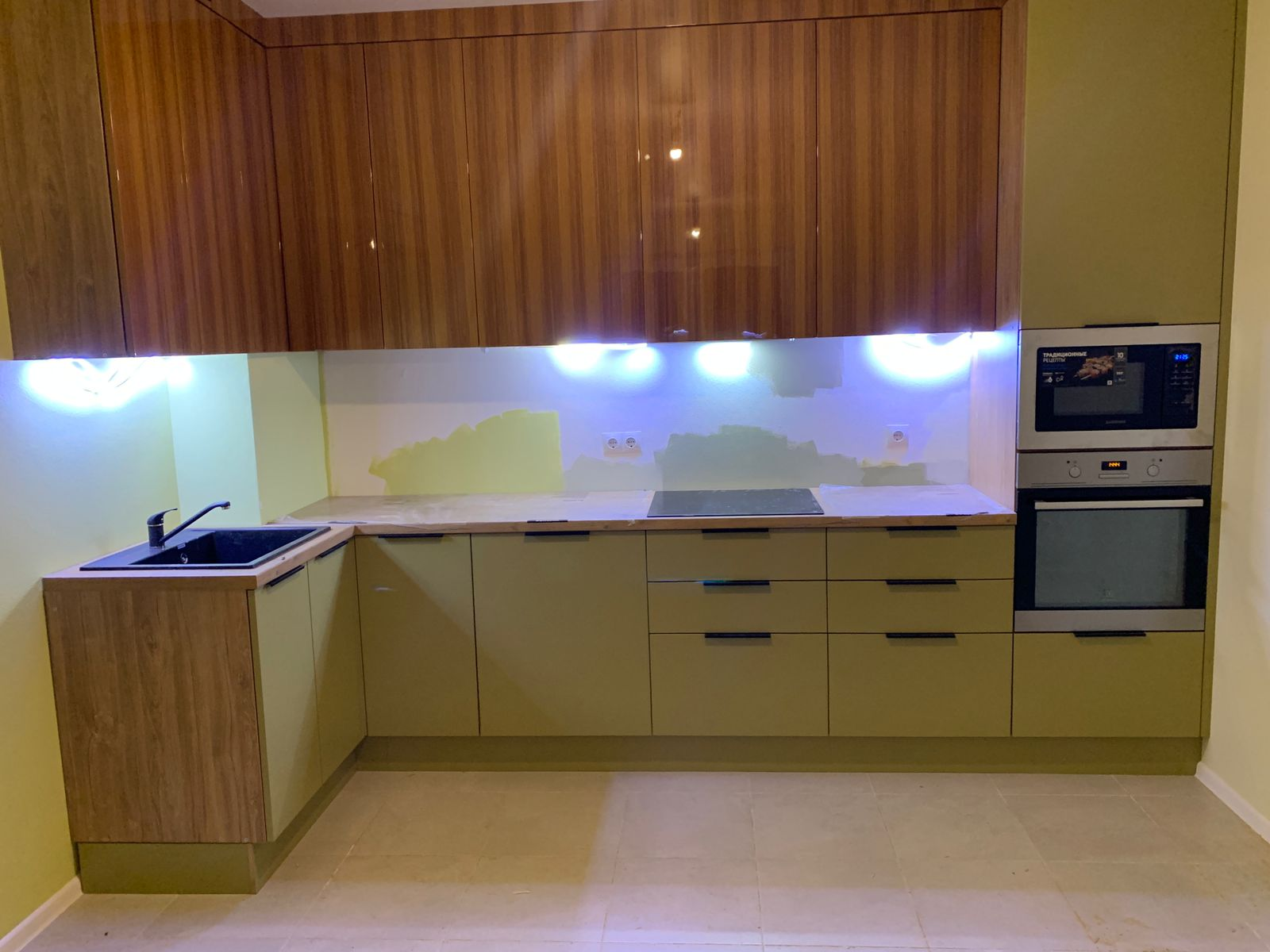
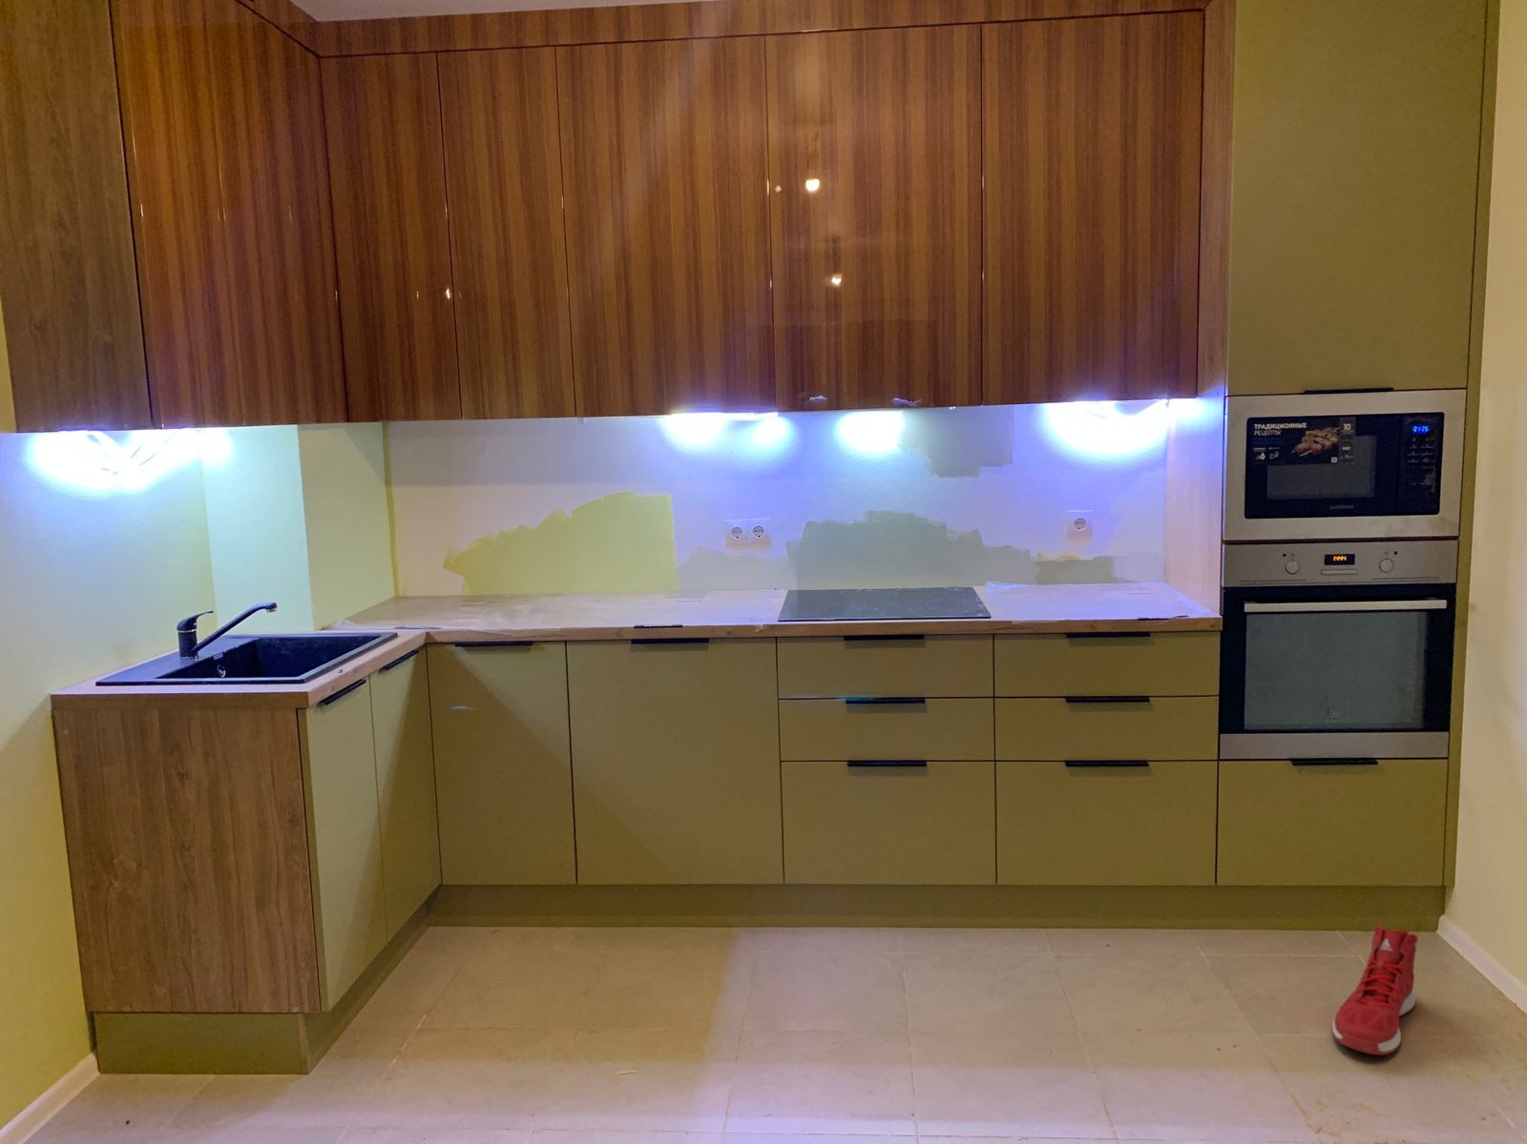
+ sneaker (1378, 981)
